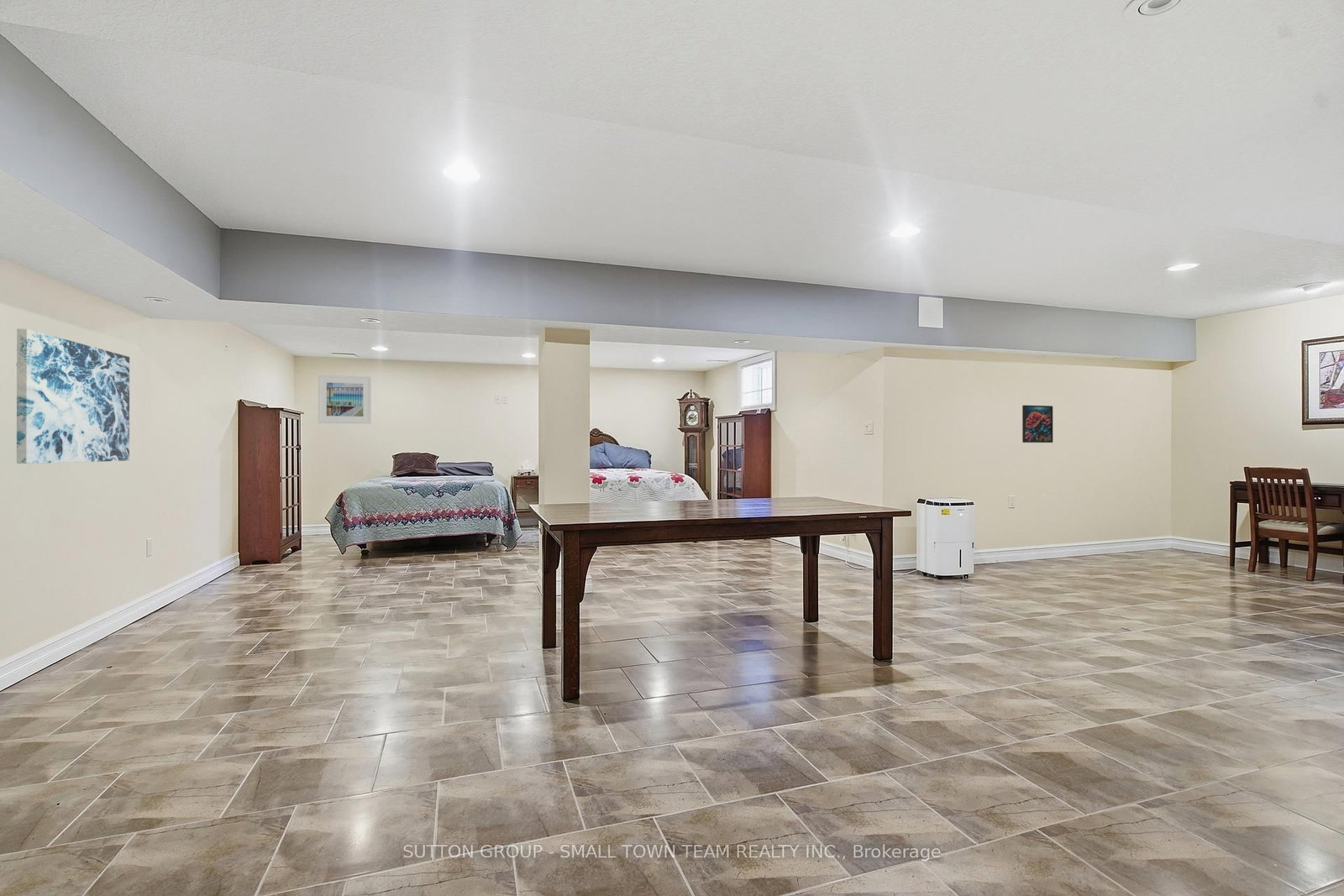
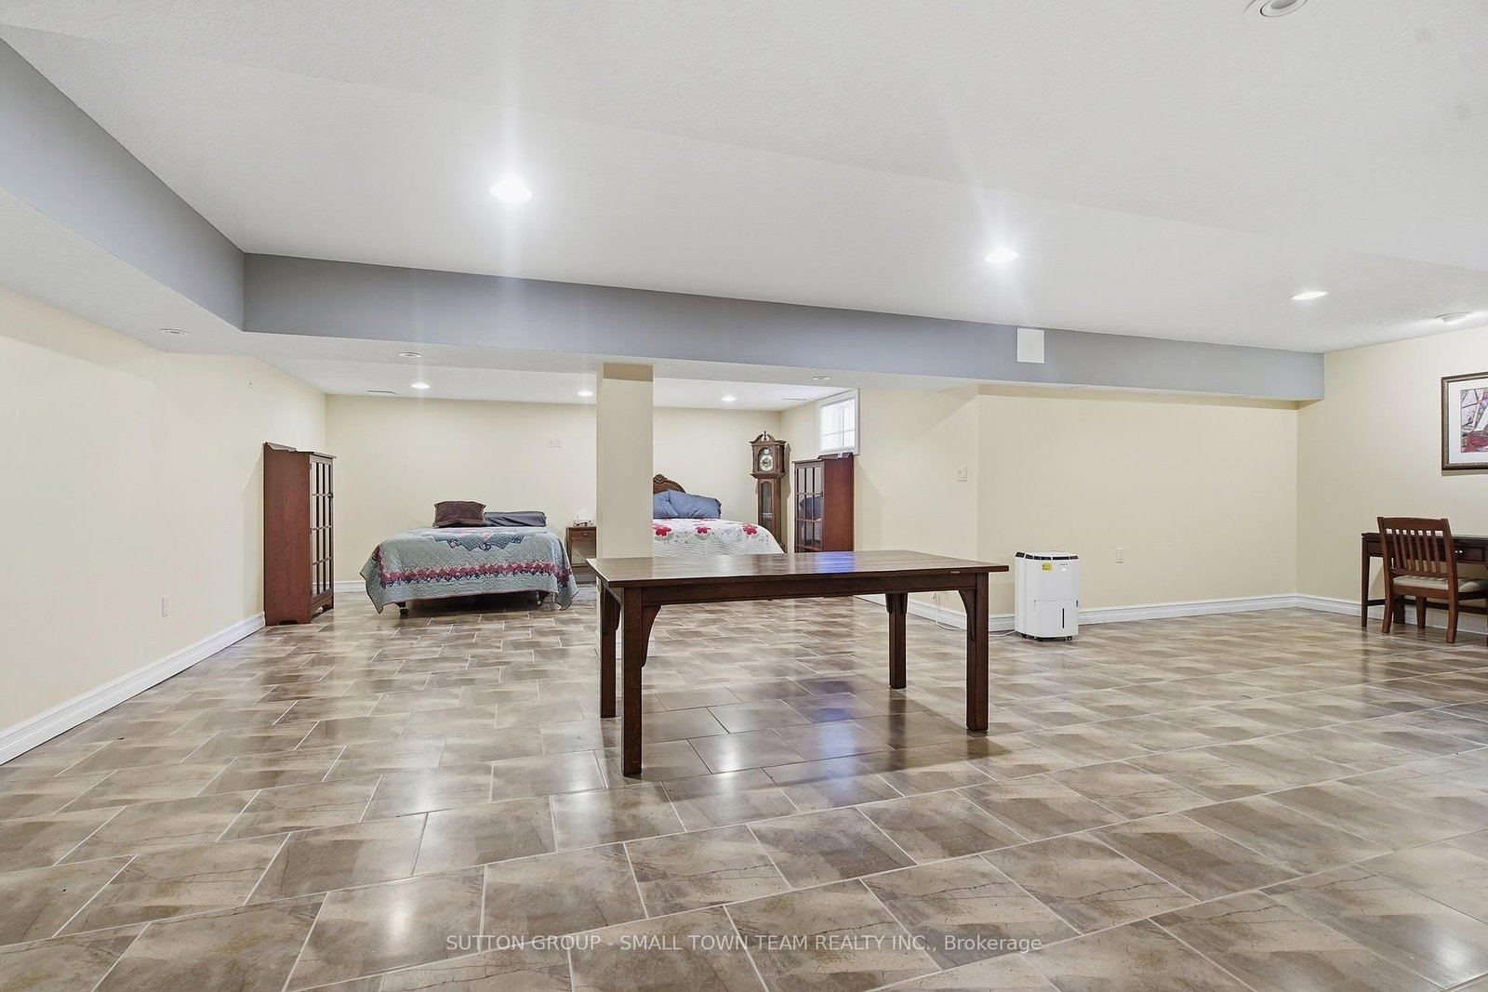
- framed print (1037, 424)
- wall art (80, 403)
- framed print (344, 399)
